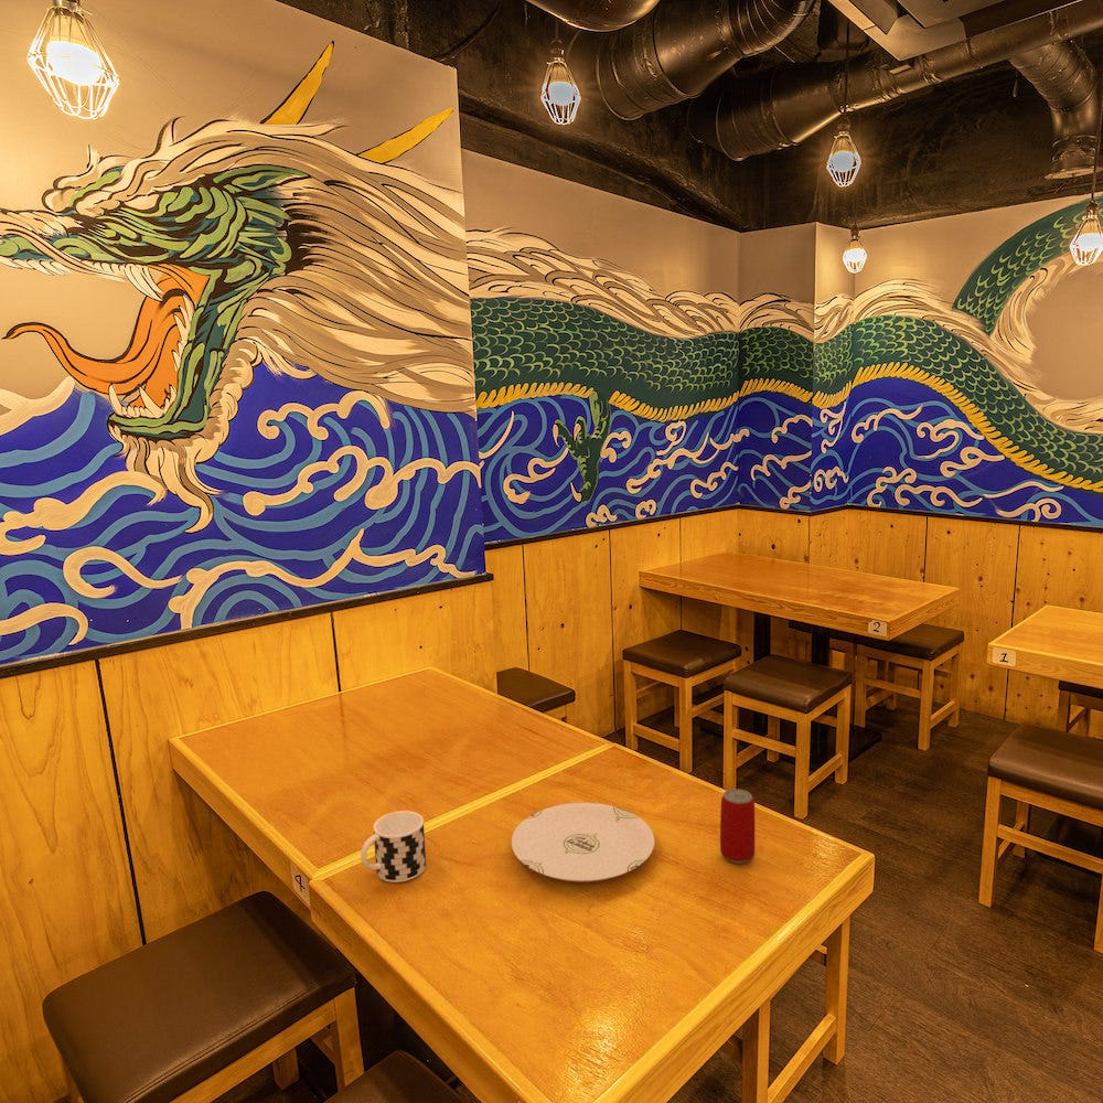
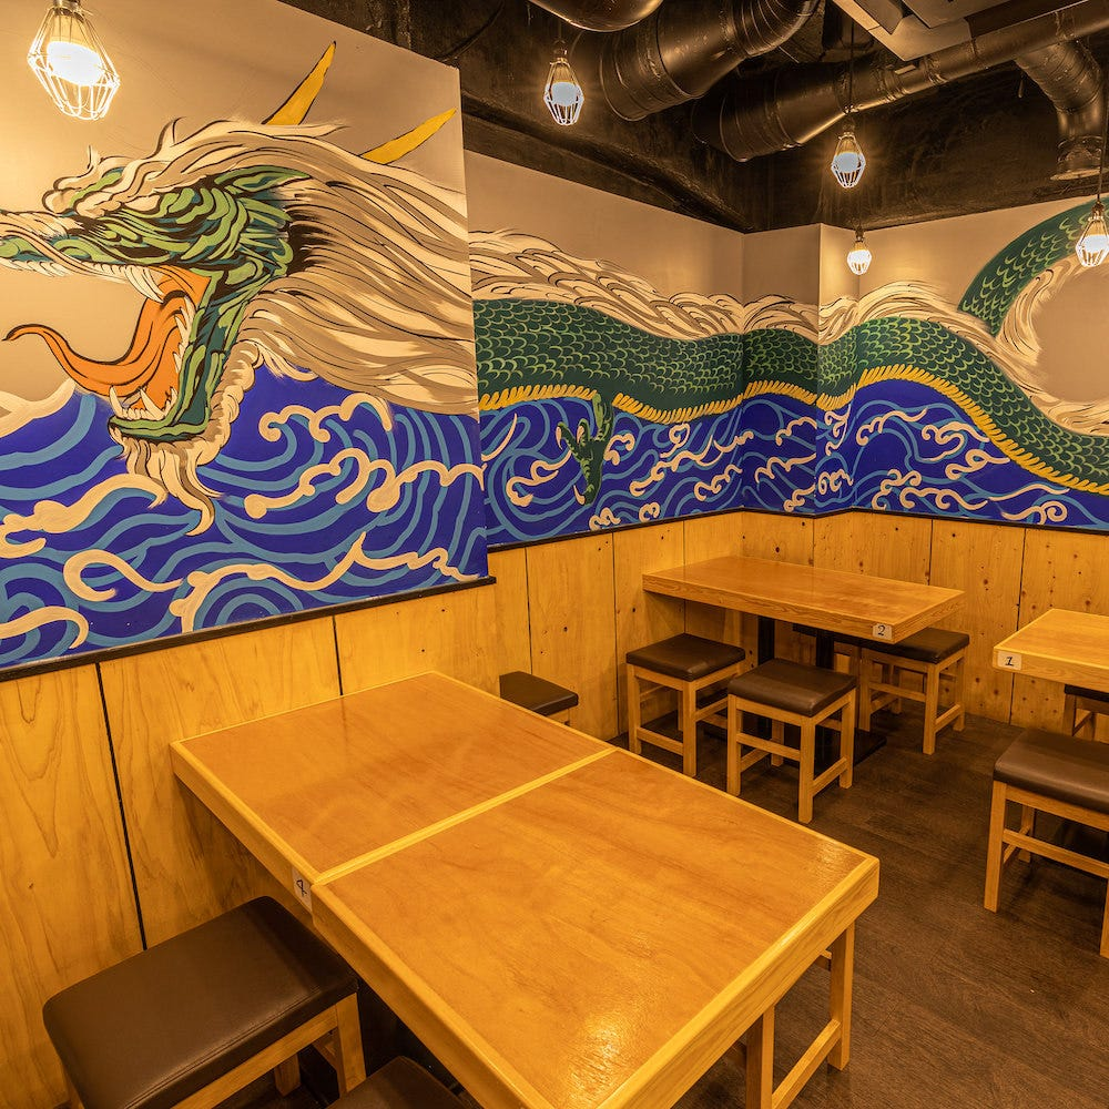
- cup (392, 848)
- beer can (737, 825)
- plate (582, 843)
